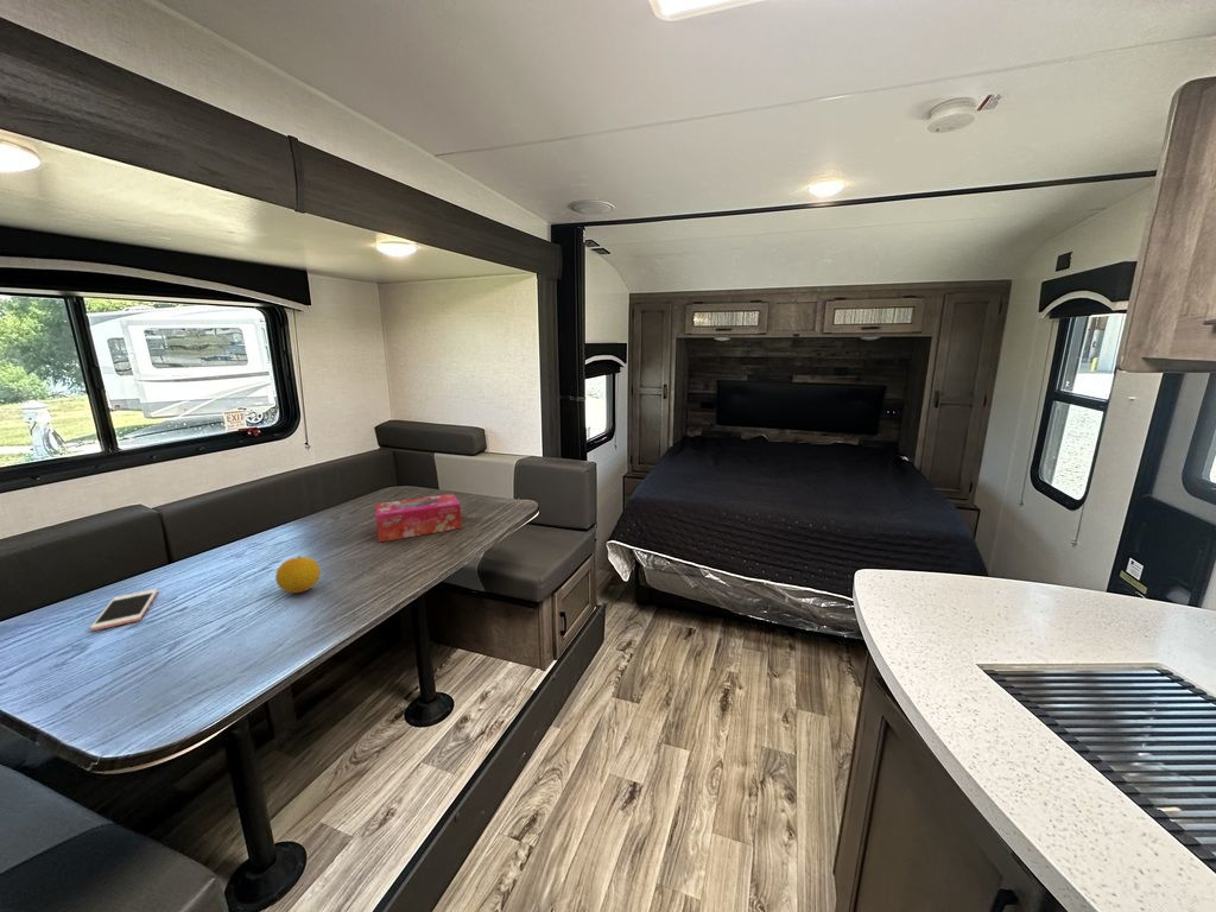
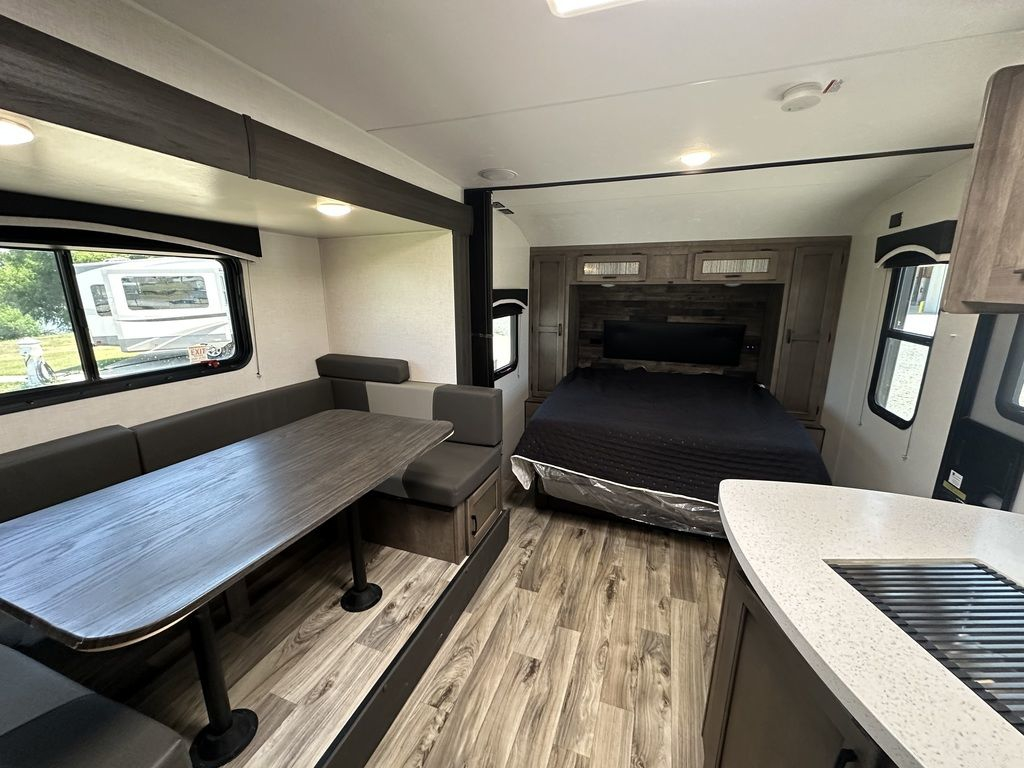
- tissue box (418, 515)
- cell phone (126, 608)
- fruit (298, 574)
